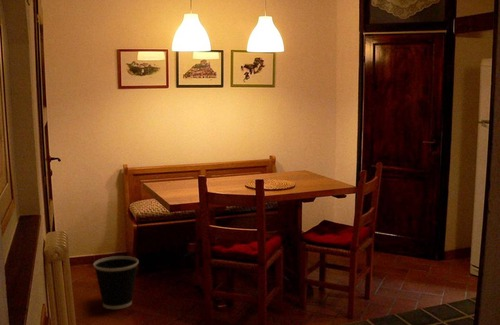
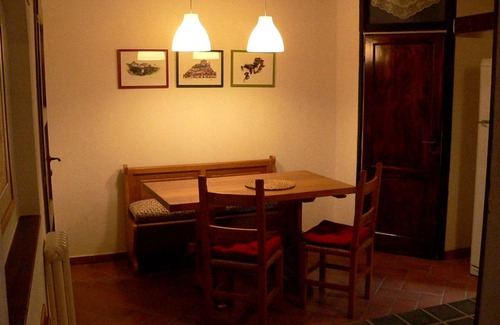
- wastebasket (116, 283)
